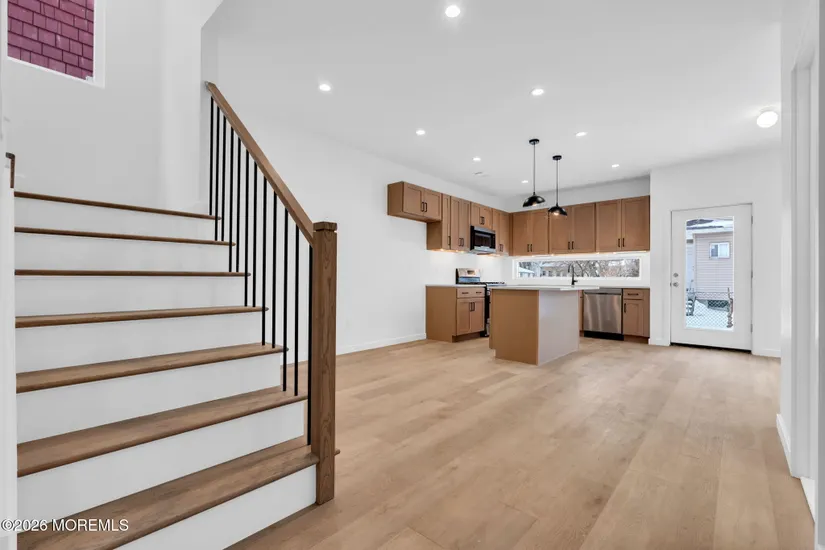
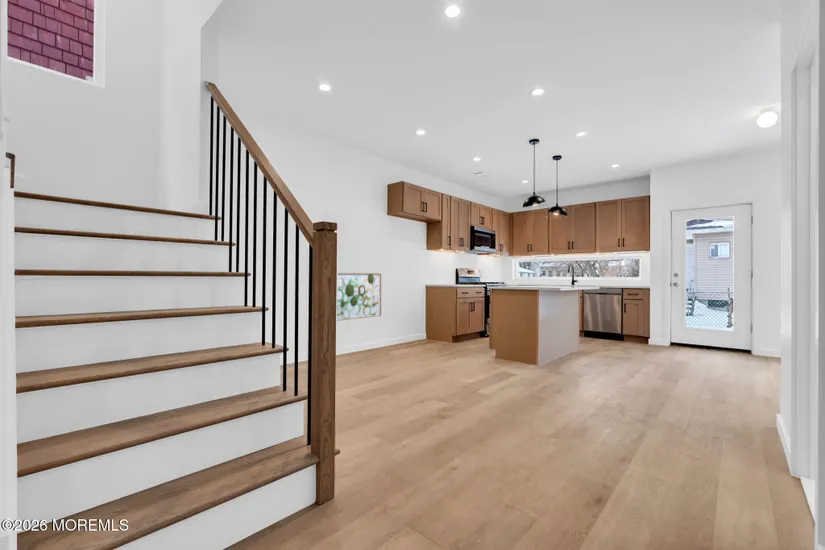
+ wall art (358, 295)
